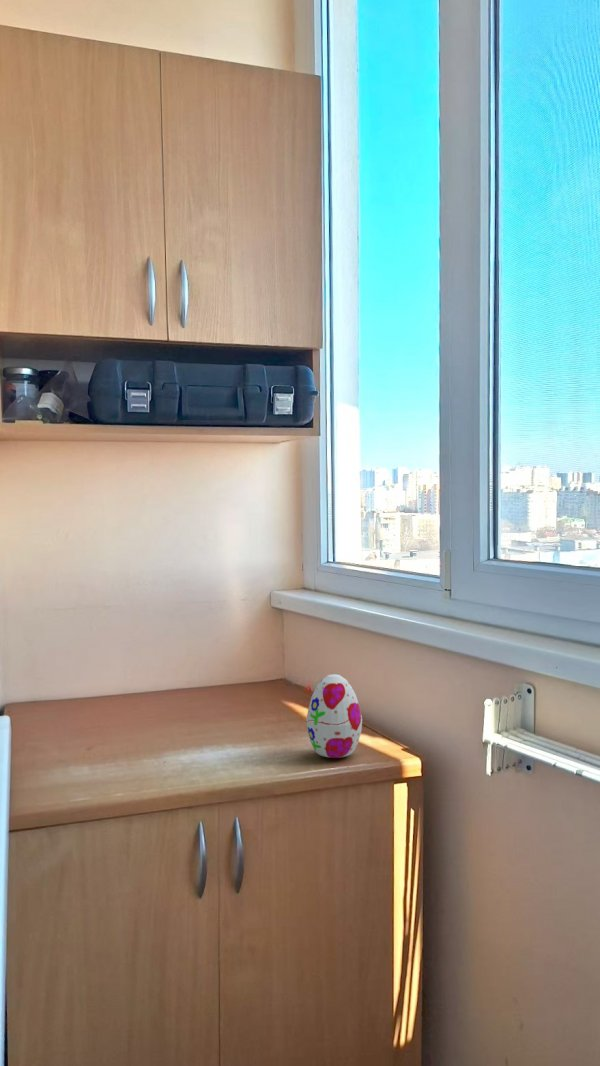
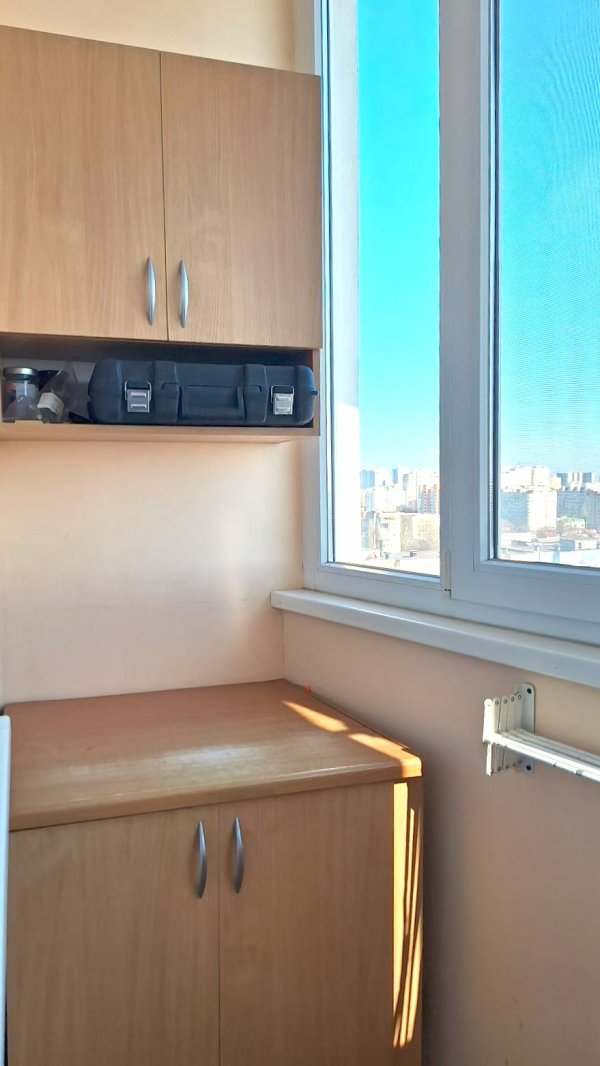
- decorative egg (334, 714)
